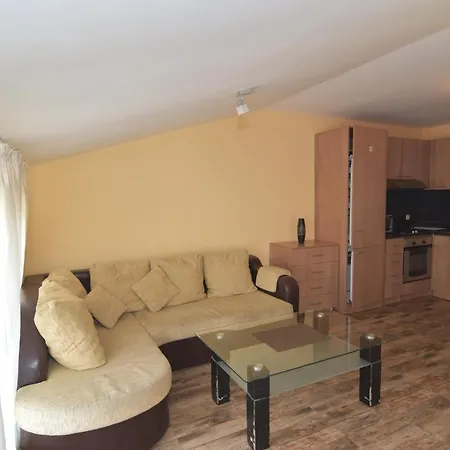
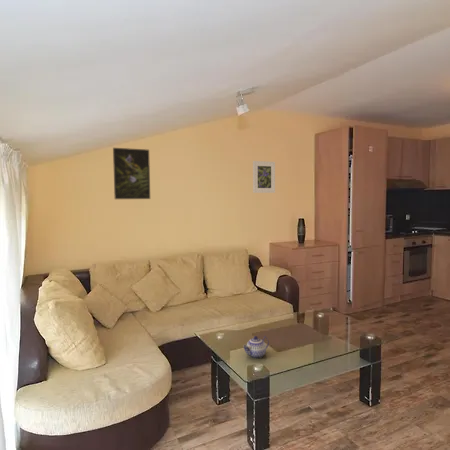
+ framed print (264, 177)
+ teapot (256, 345)
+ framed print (132, 174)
